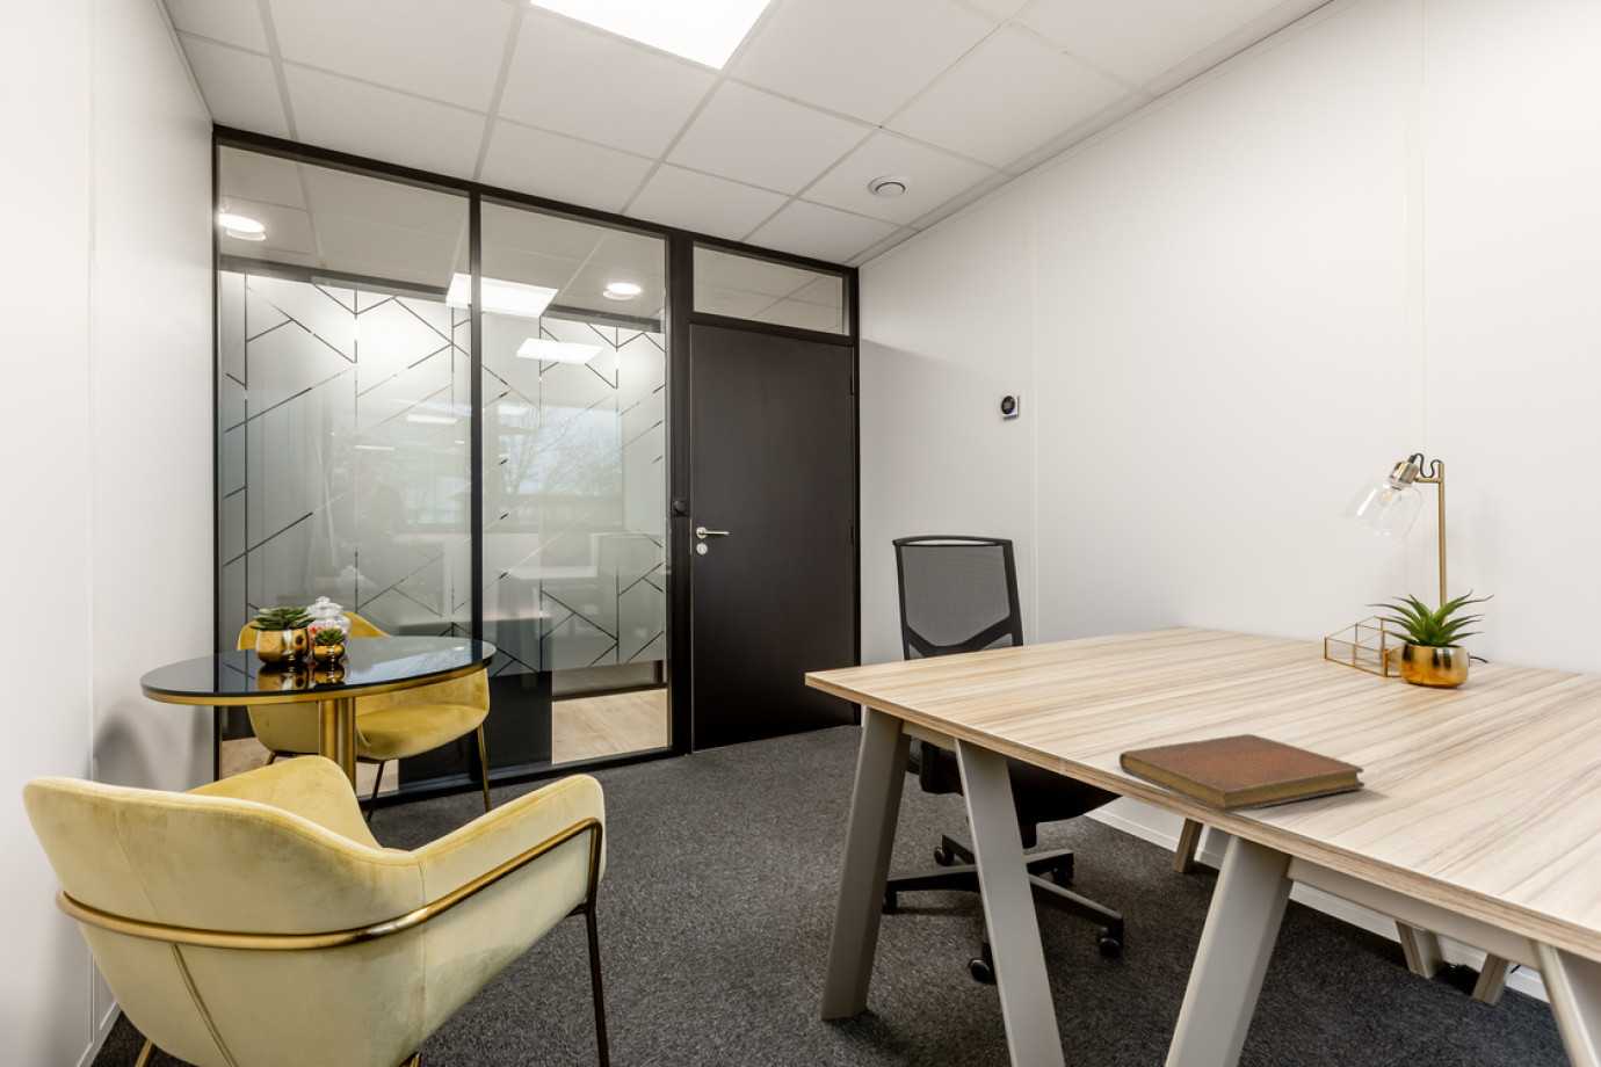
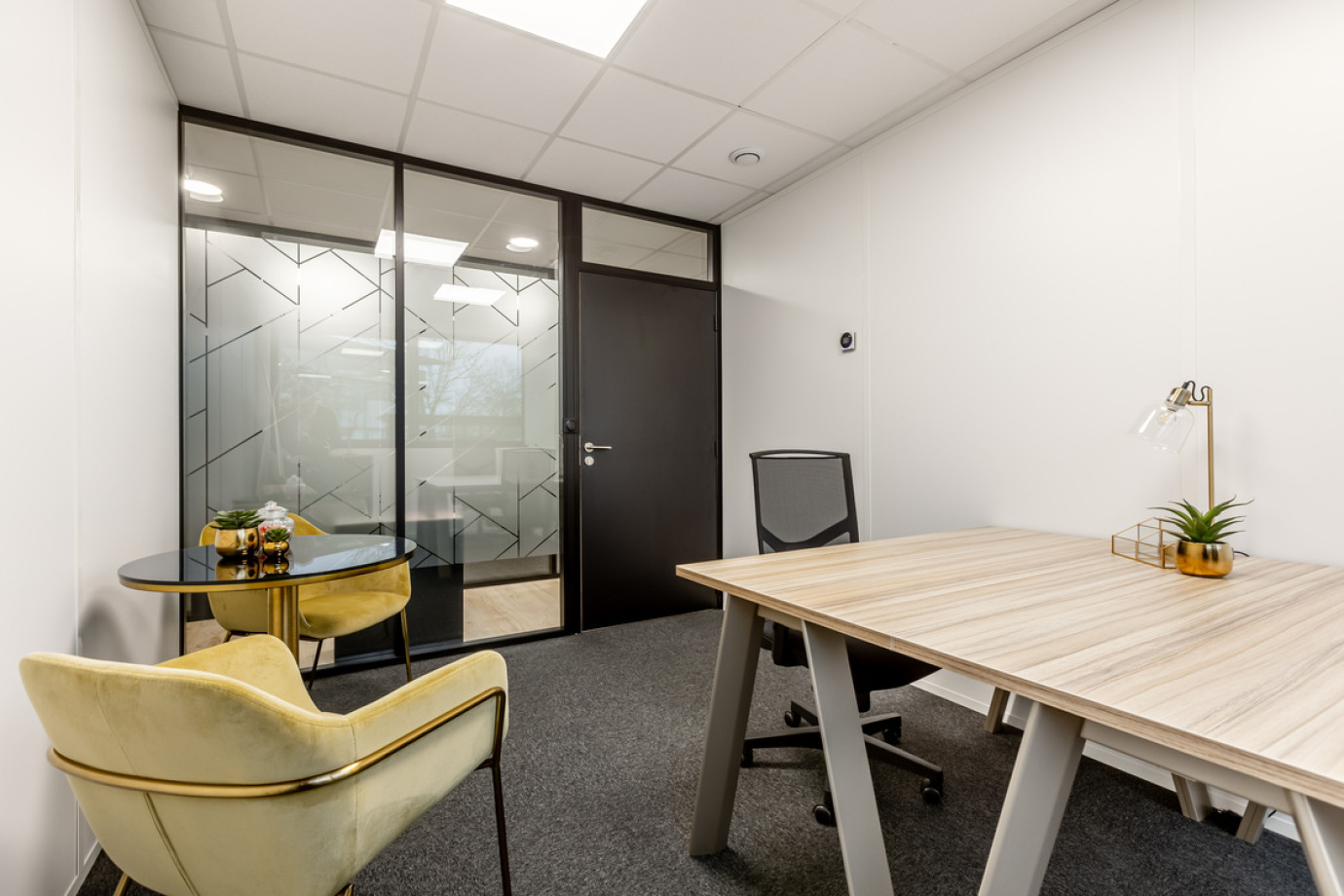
- notebook (1236, 768)
